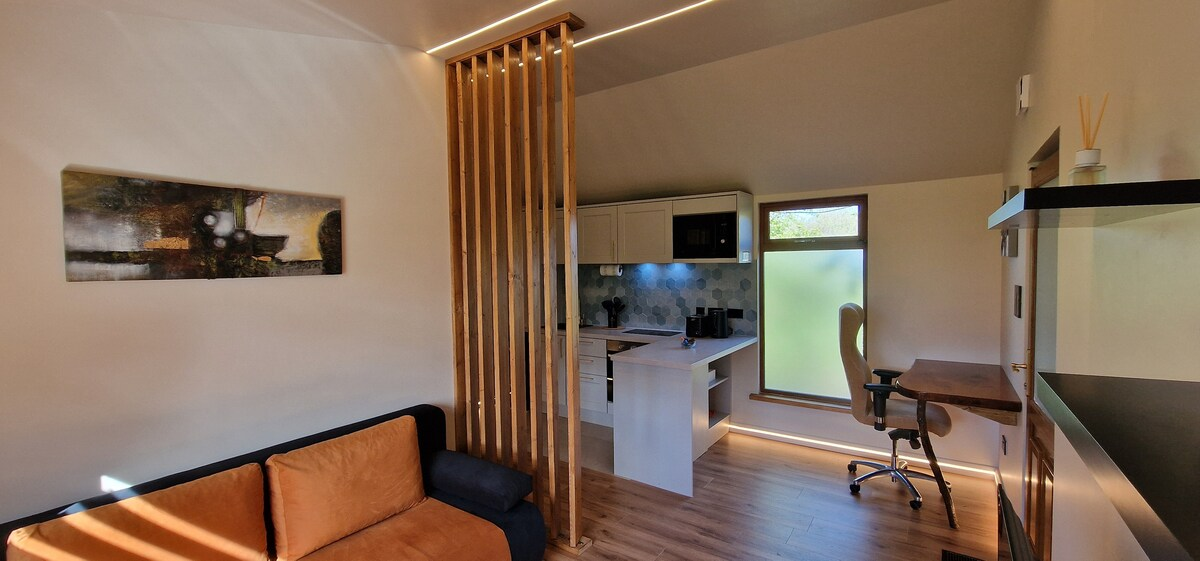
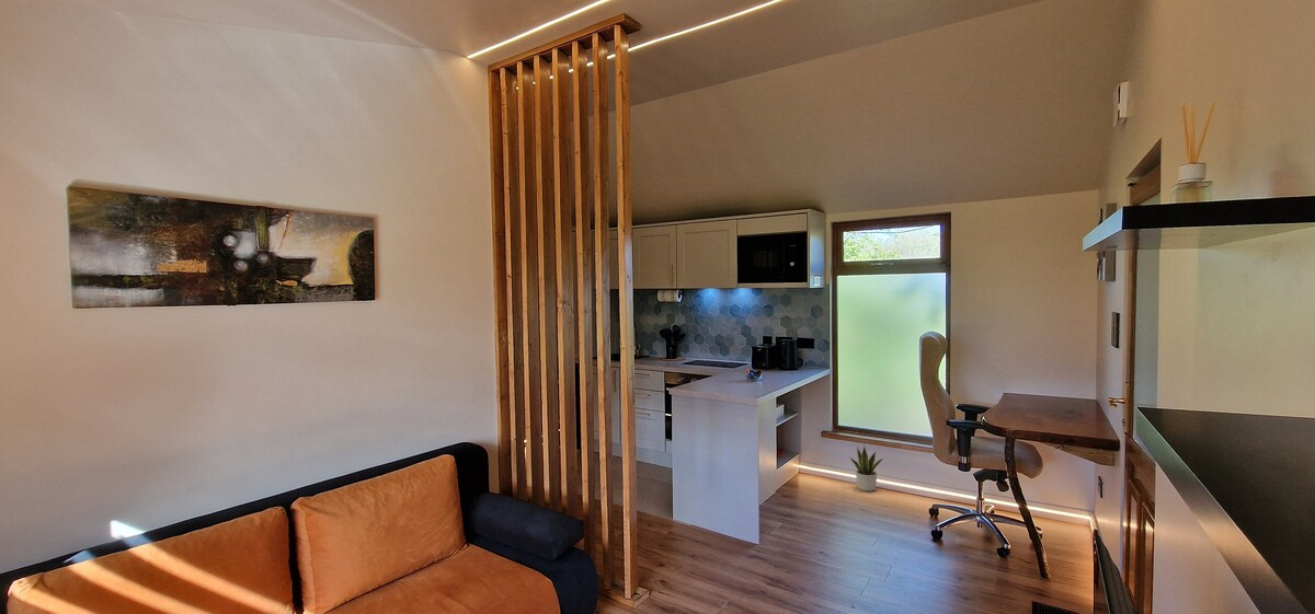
+ potted plant (867, 466)
